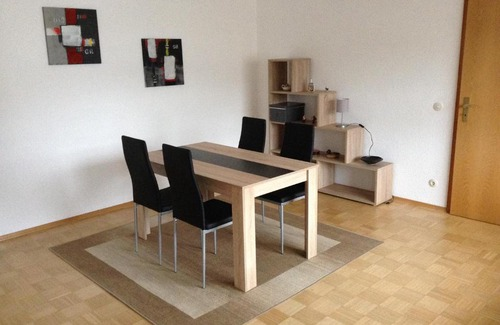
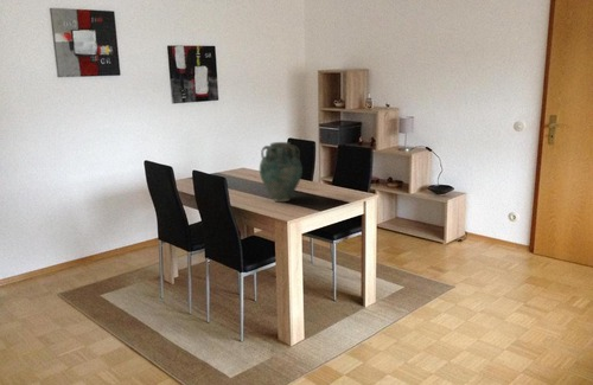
+ vase (280, 172)
